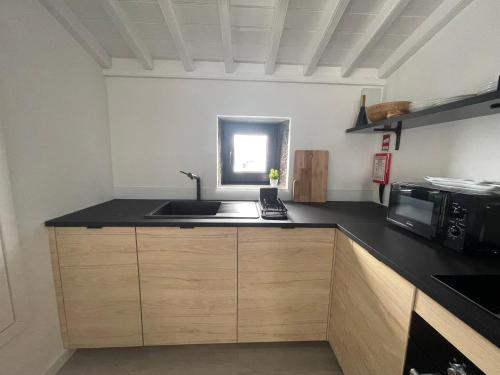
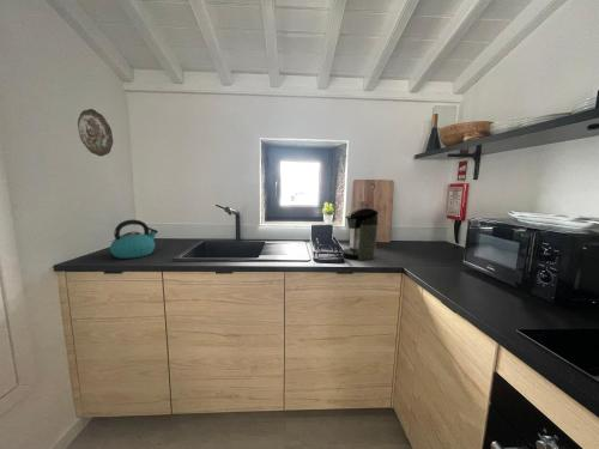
+ decorative plate (95, 133)
+ coffee maker (358, 230)
+ kettle (135, 236)
